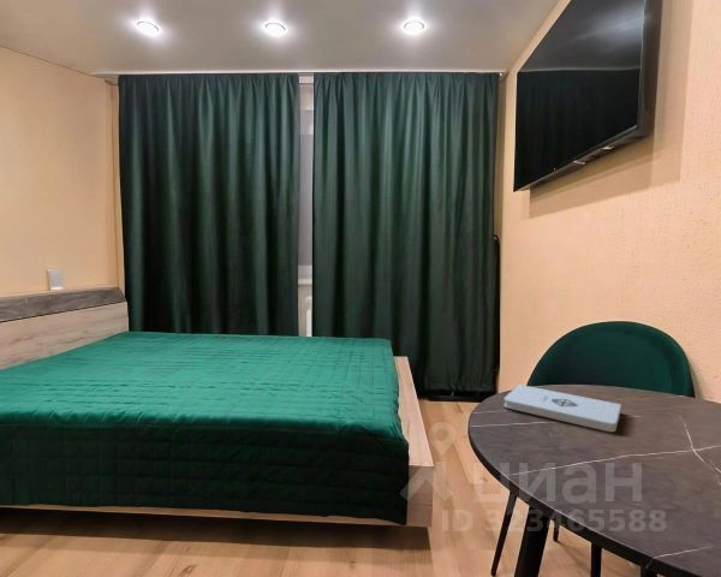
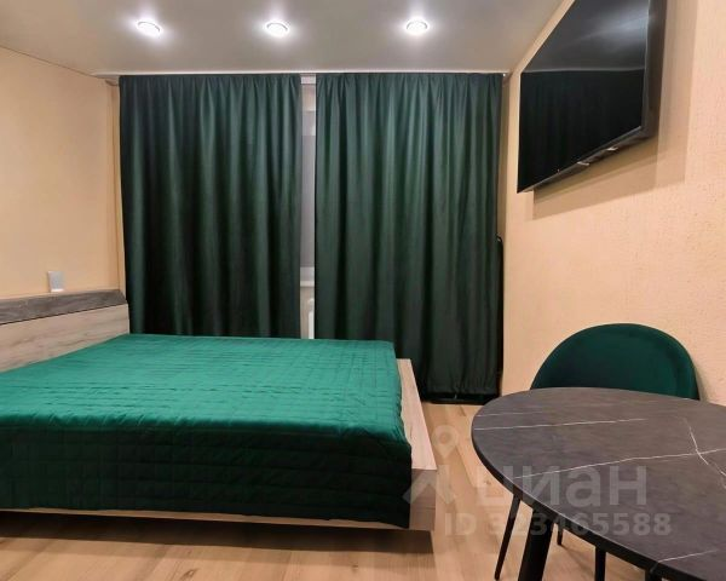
- notepad (560, 405)
